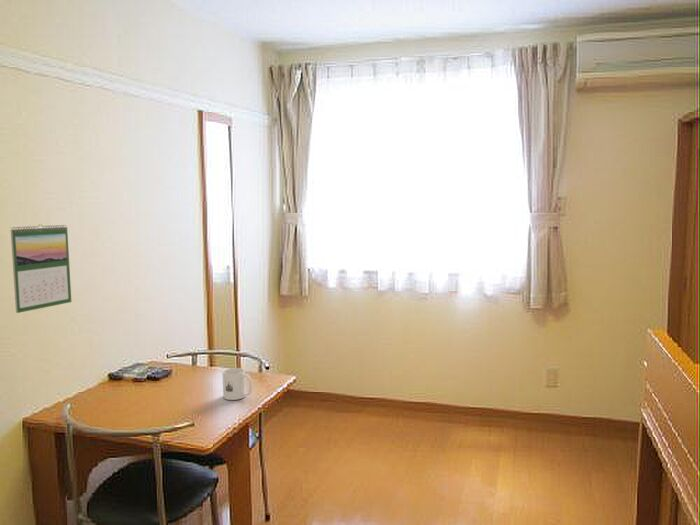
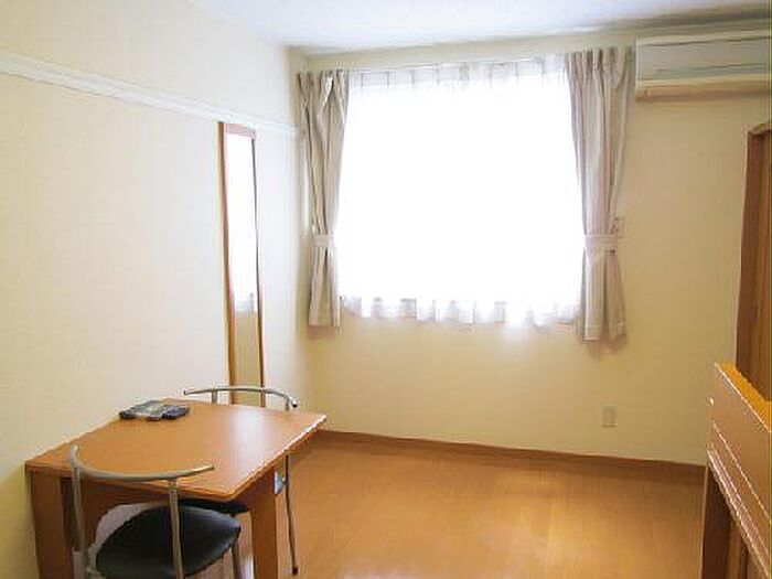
- calendar (42, 266)
- mug (238, 384)
